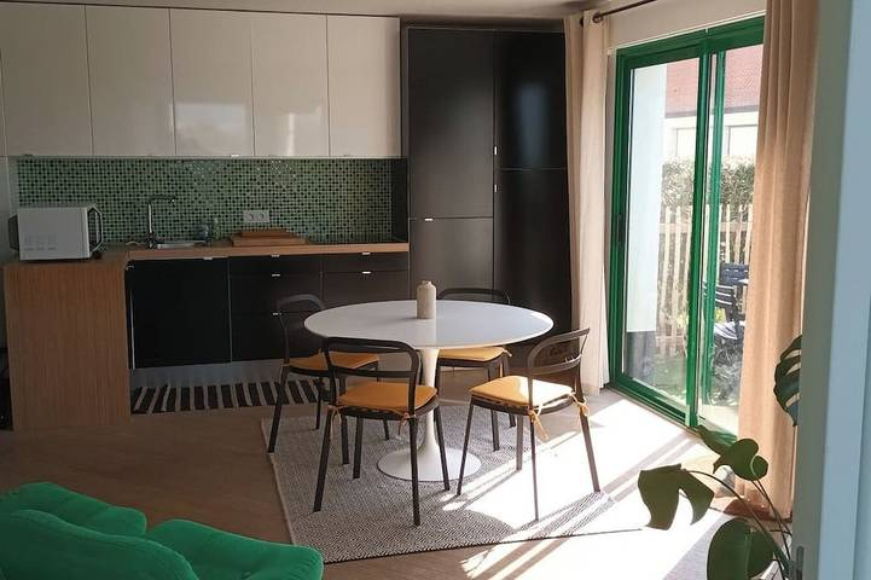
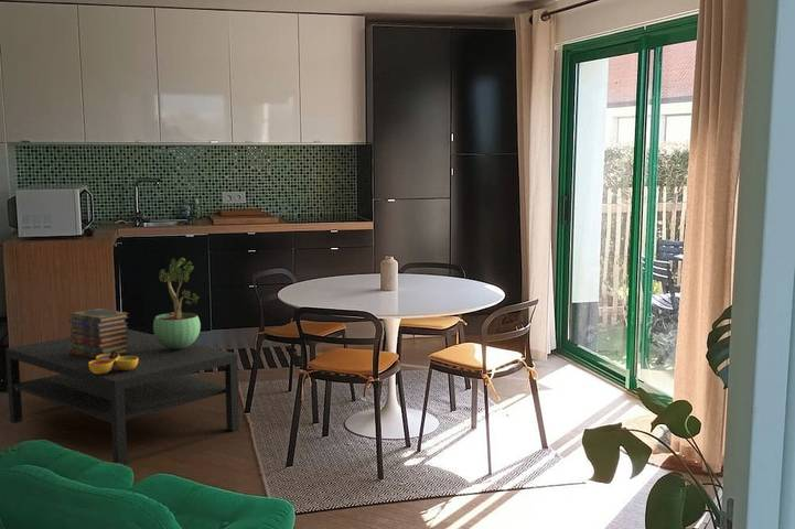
+ book stack (99, 332)
+ potted plant (174, 303)
+ coffee table (120, 388)
+ decorative bowl (108, 360)
